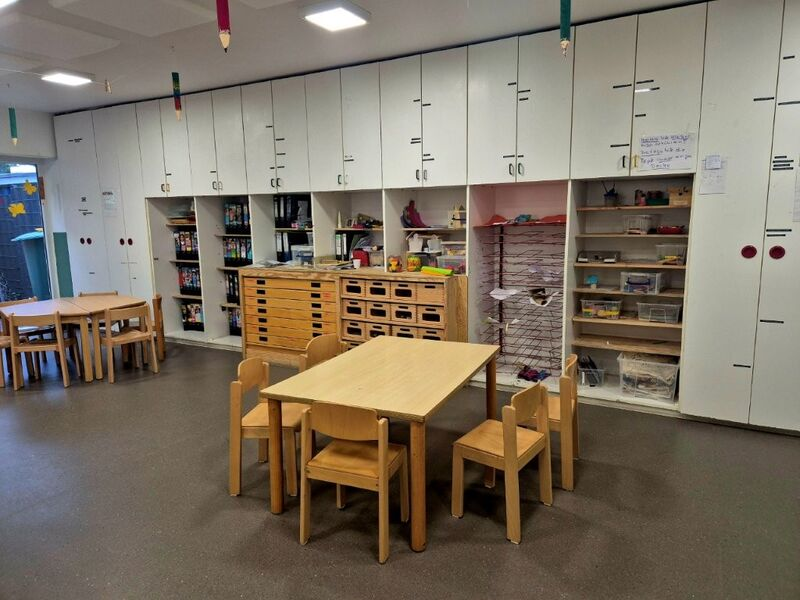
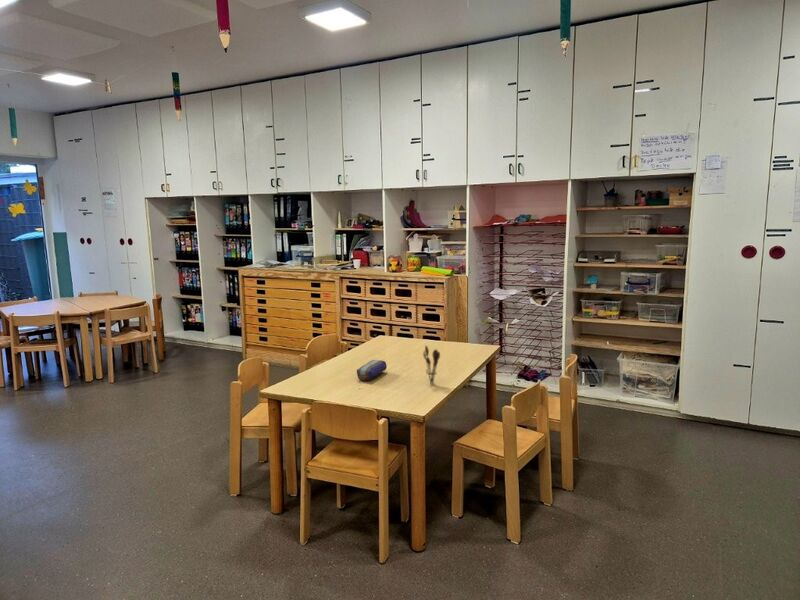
+ utensil holder (429, 365)
+ pencil case (372, 369)
